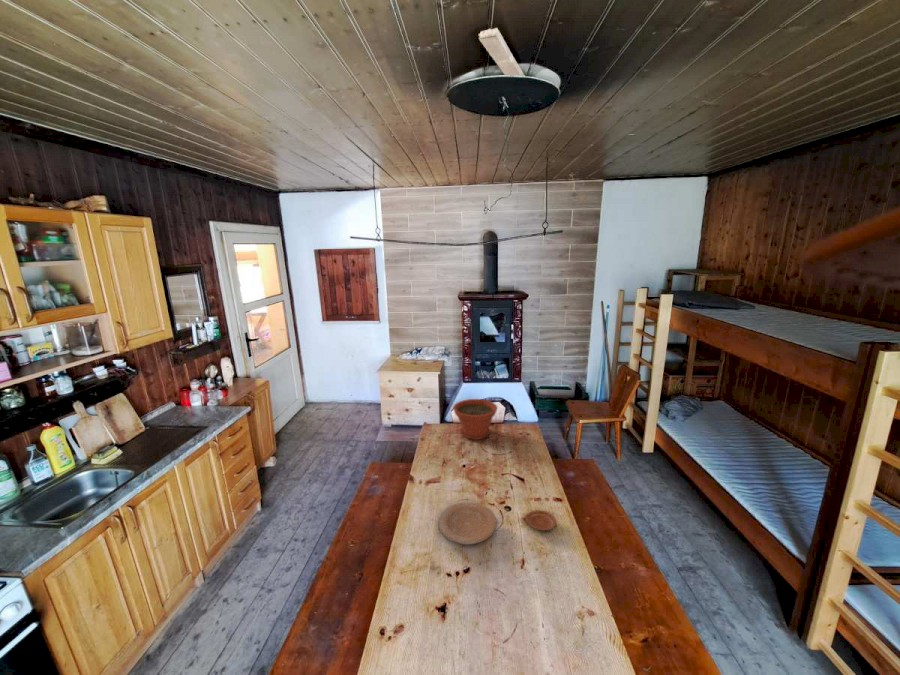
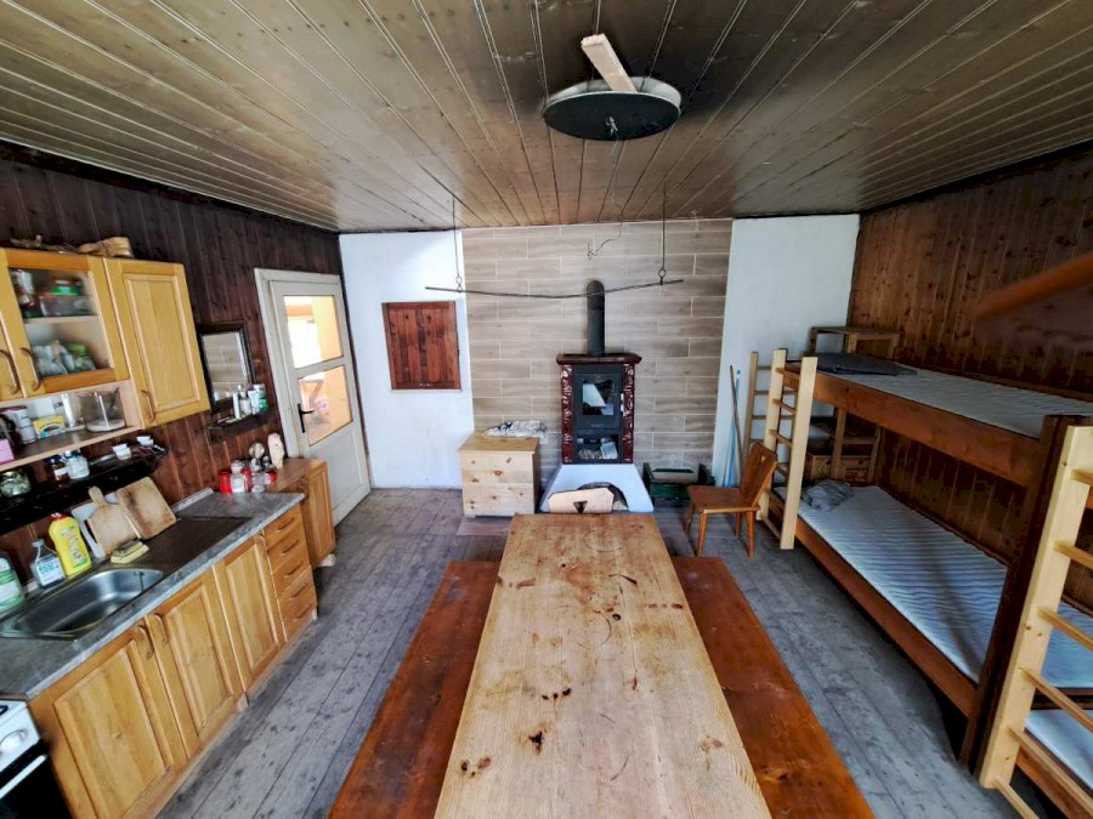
- plant pot (475, 420)
- plate (540, 522)
- plate (467, 524)
